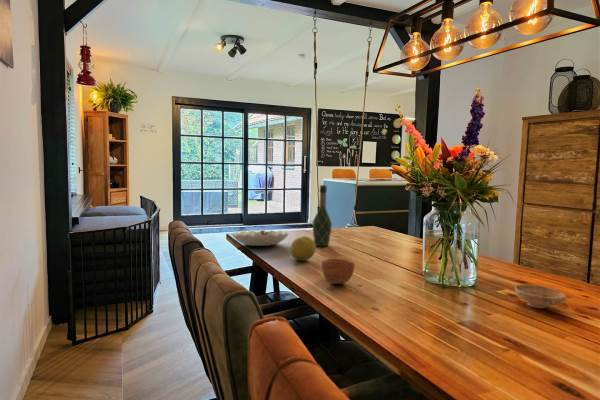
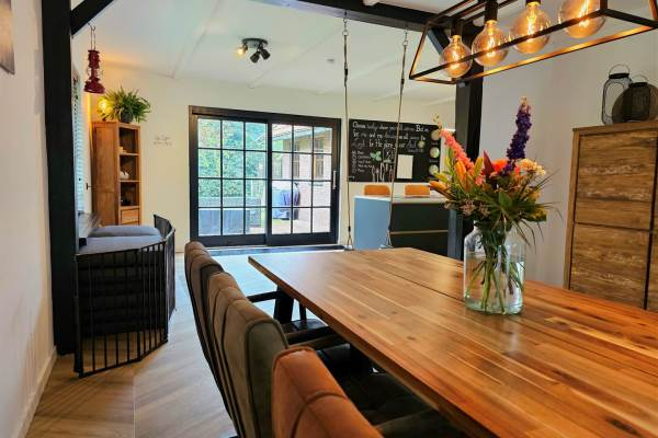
- bowl (539, 298)
- cup (335, 269)
- fruit (302, 248)
- decorative bowl (260, 237)
- wine bottle (322, 215)
